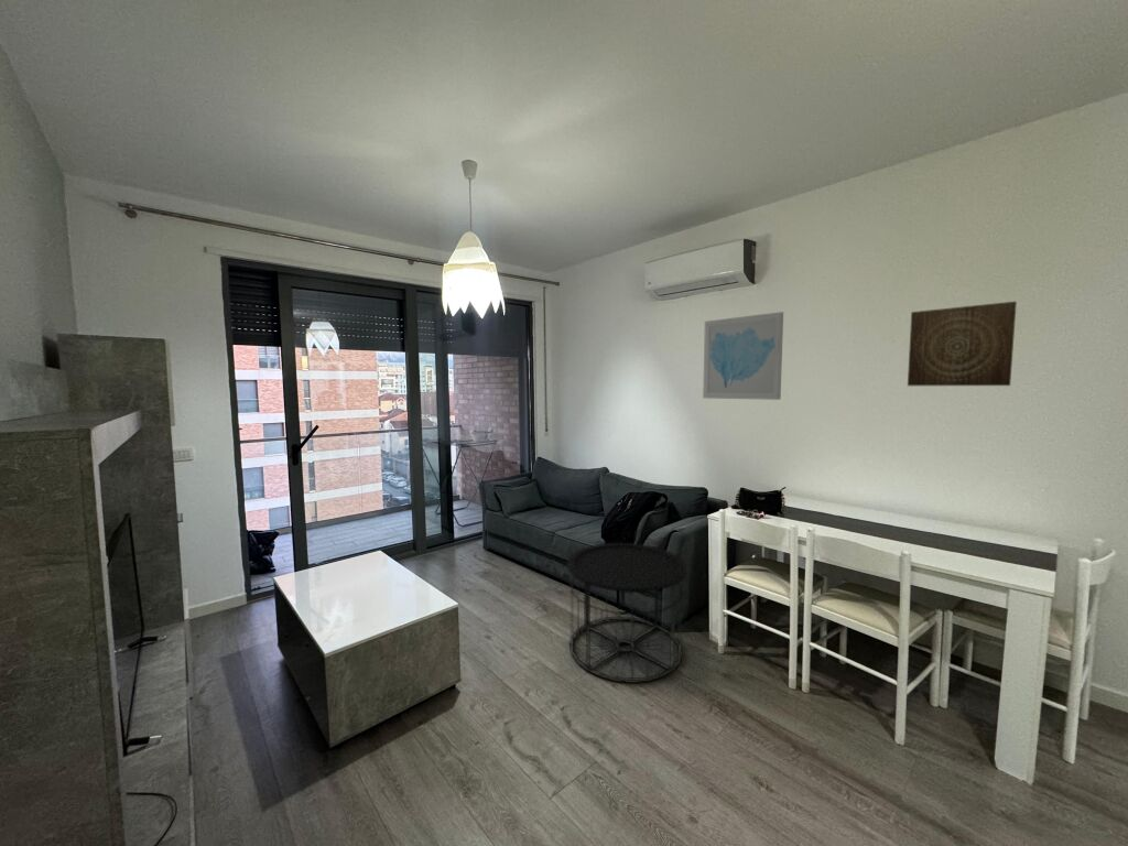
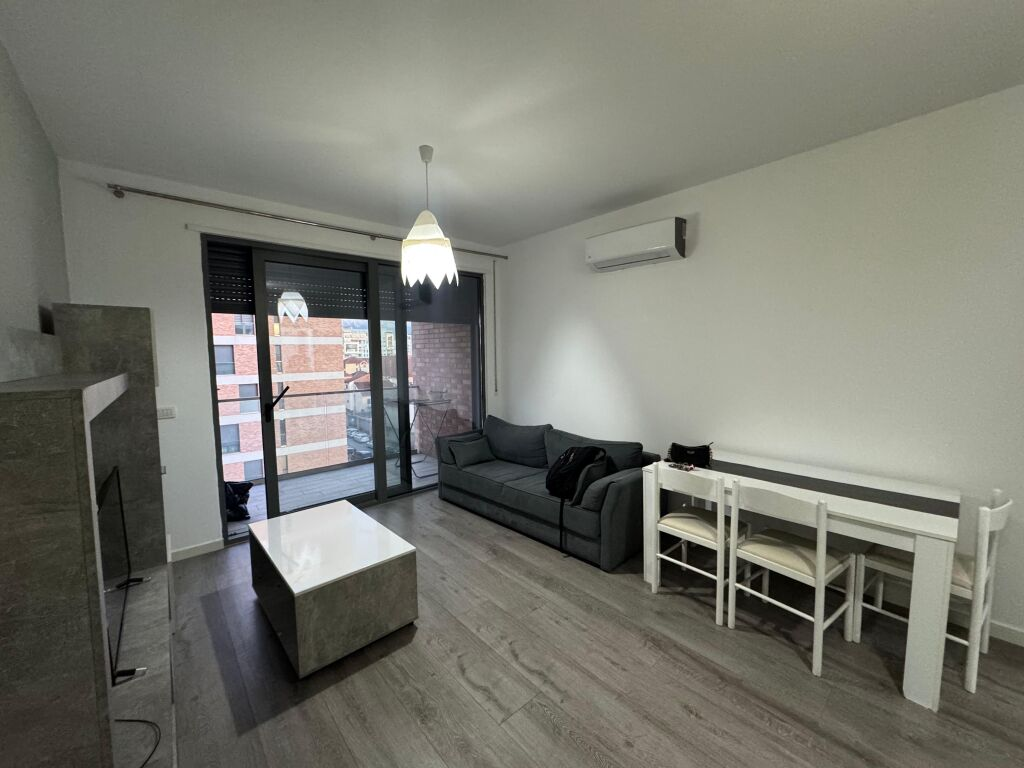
- wall art (957, 346)
- wall art (740, 358)
- side table (619, 605)
